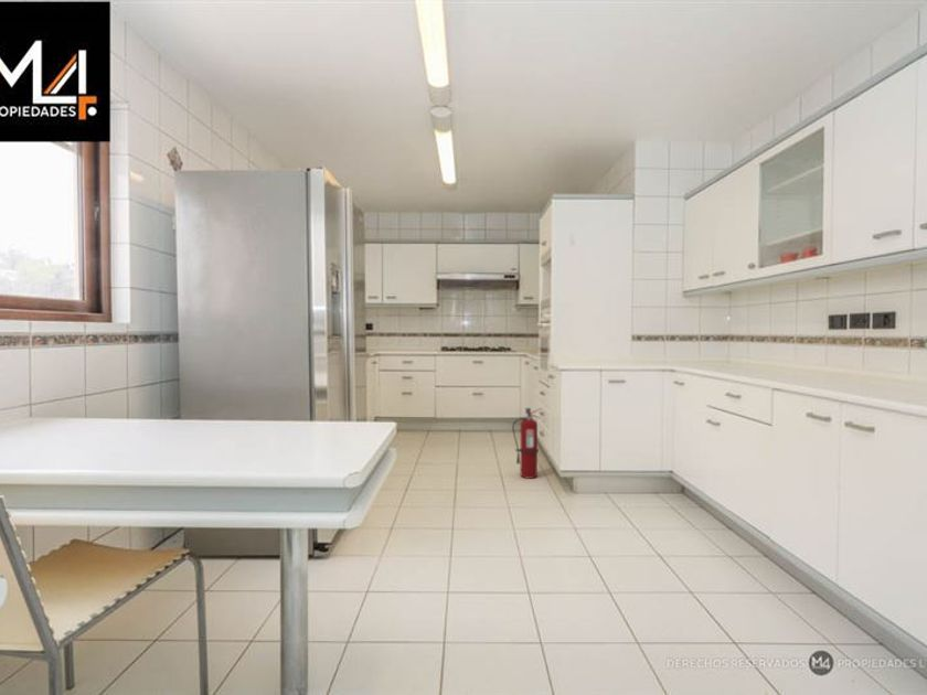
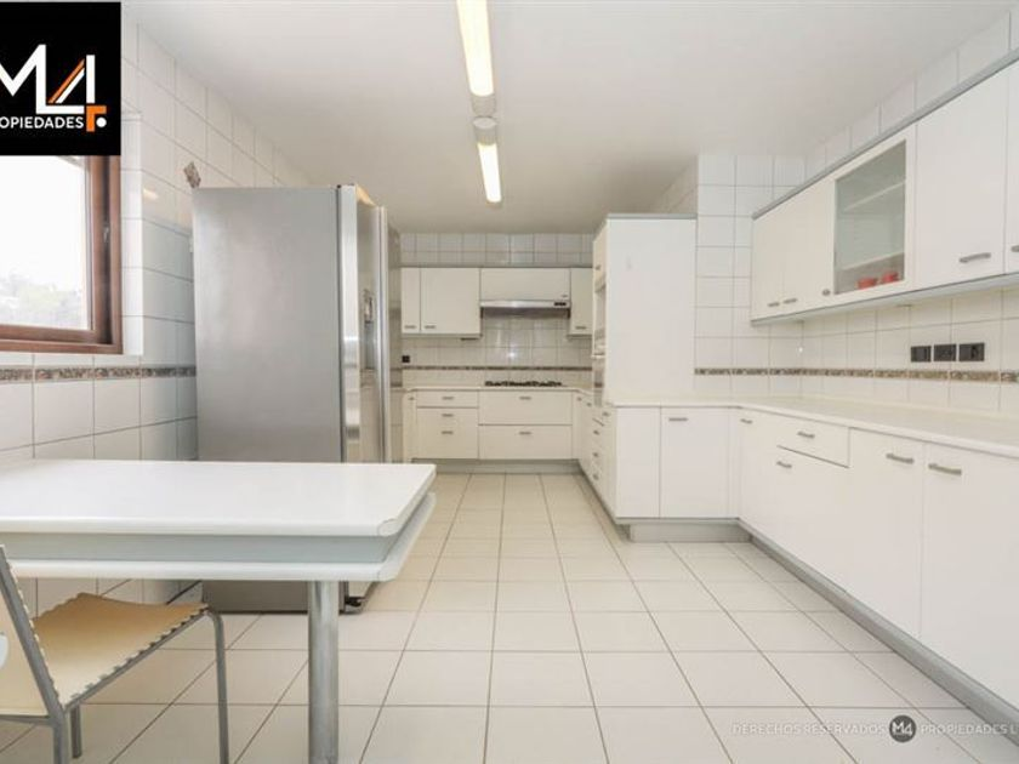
- fire extinguisher (526, 442)
